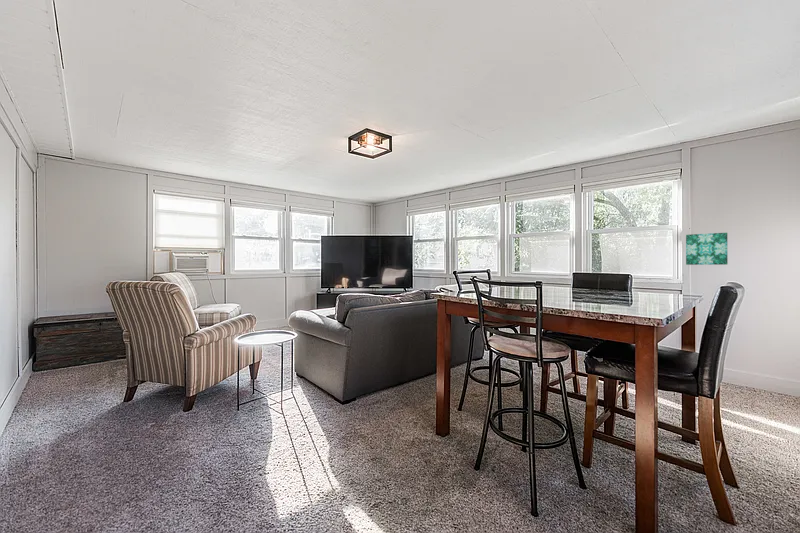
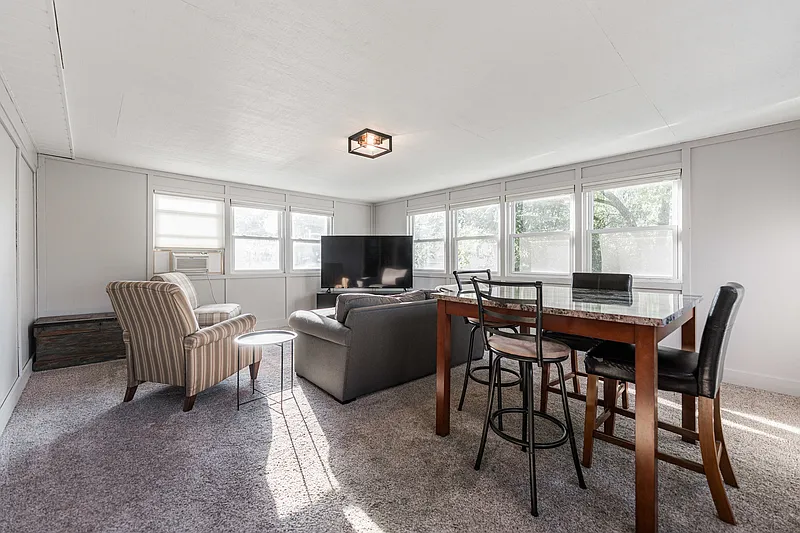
- wall art (706, 249)
